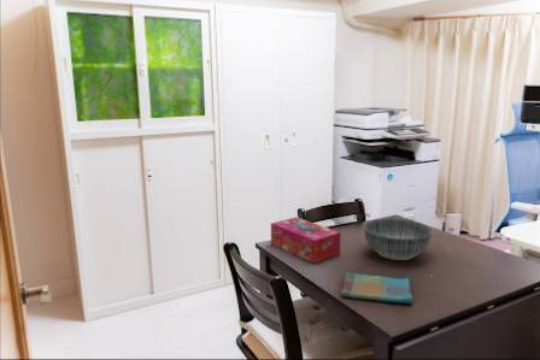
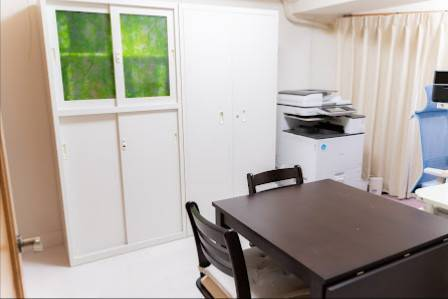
- bowl (397, 240)
- tissue box (304, 238)
- dish towel (376, 287)
